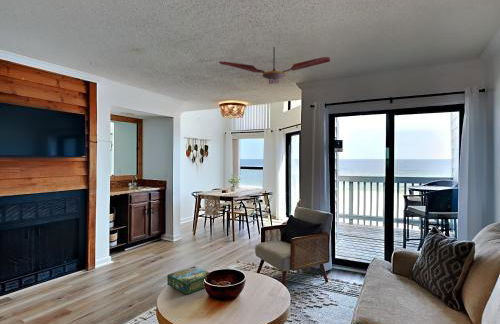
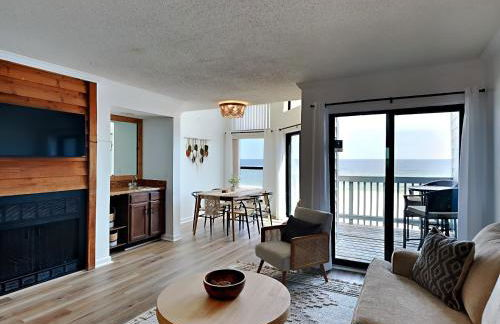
- board game (190, 279)
- ceiling fan (273, 67)
